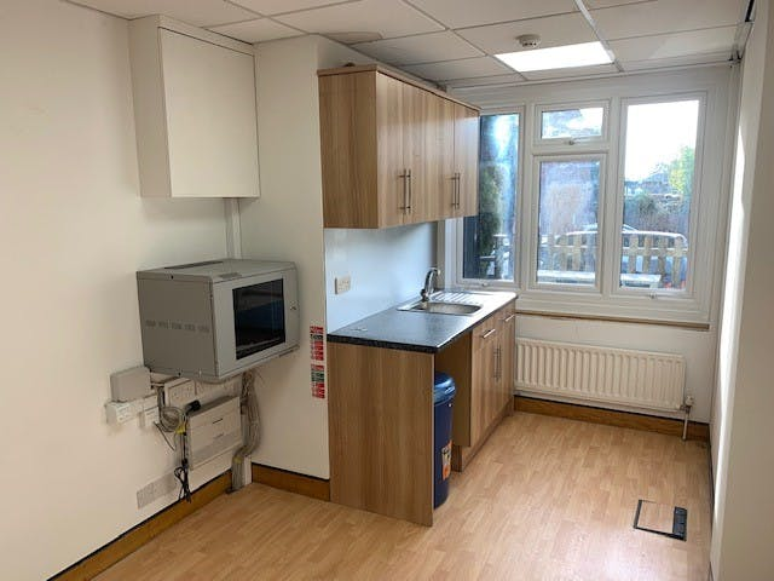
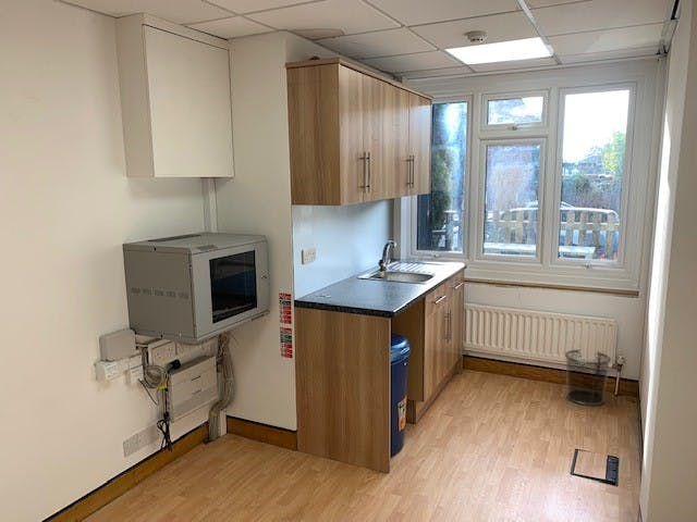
+ waste bin (586, 376)
